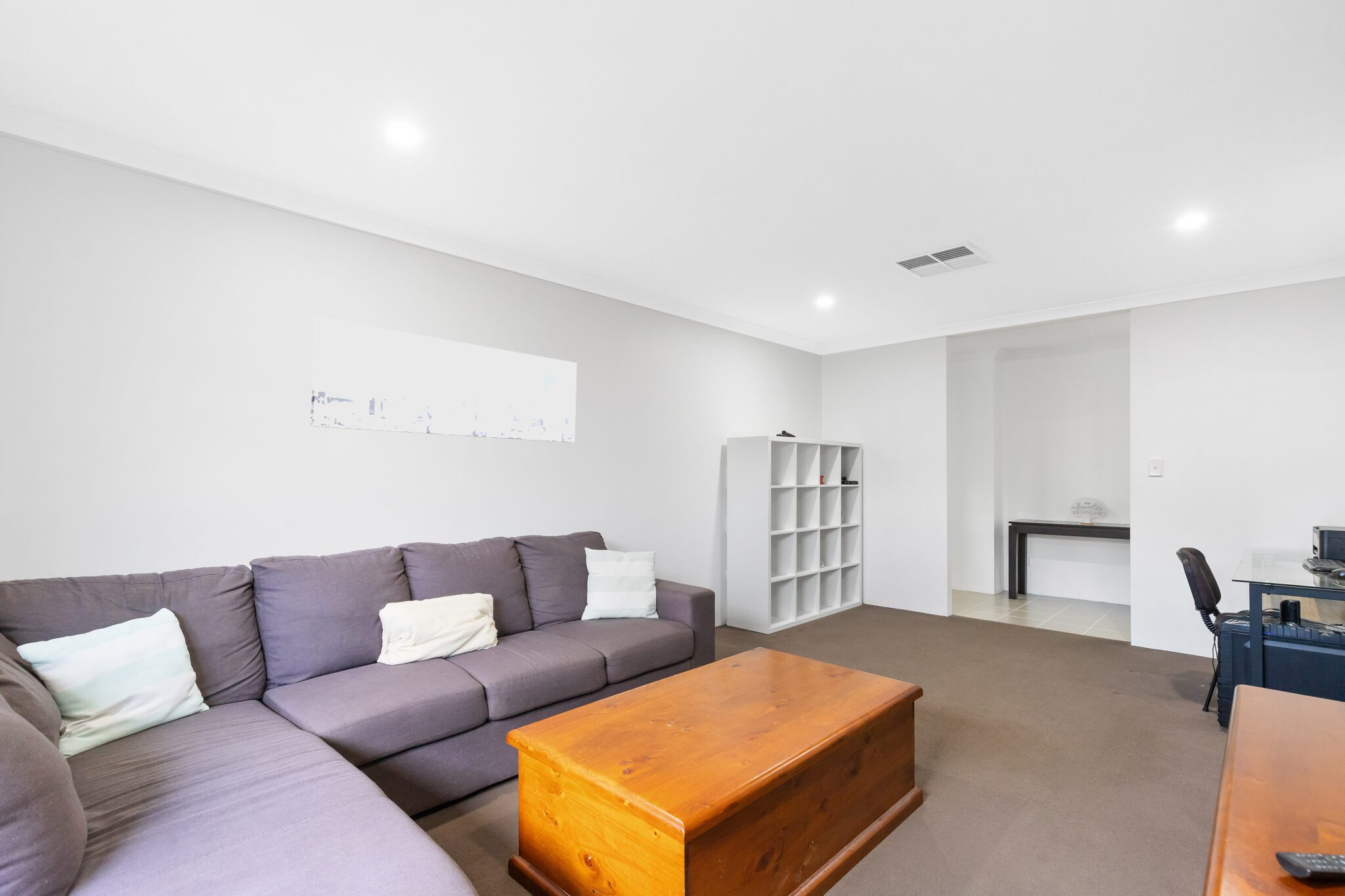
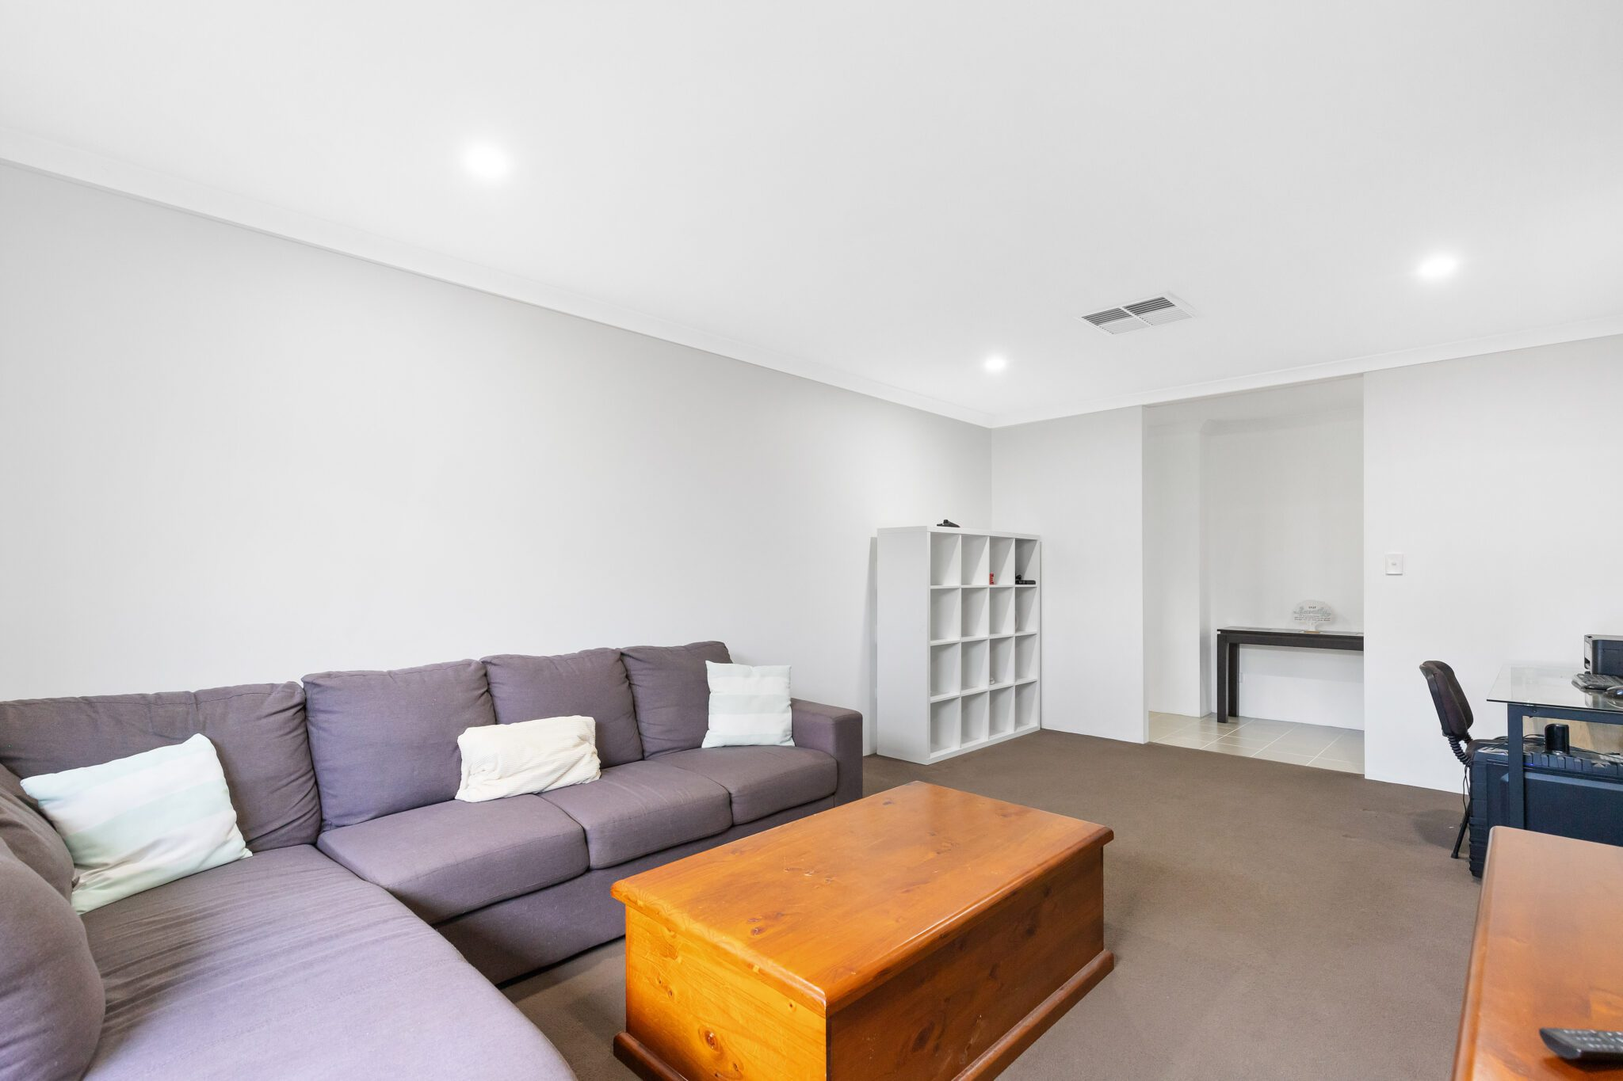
- wall art (464, 389)
